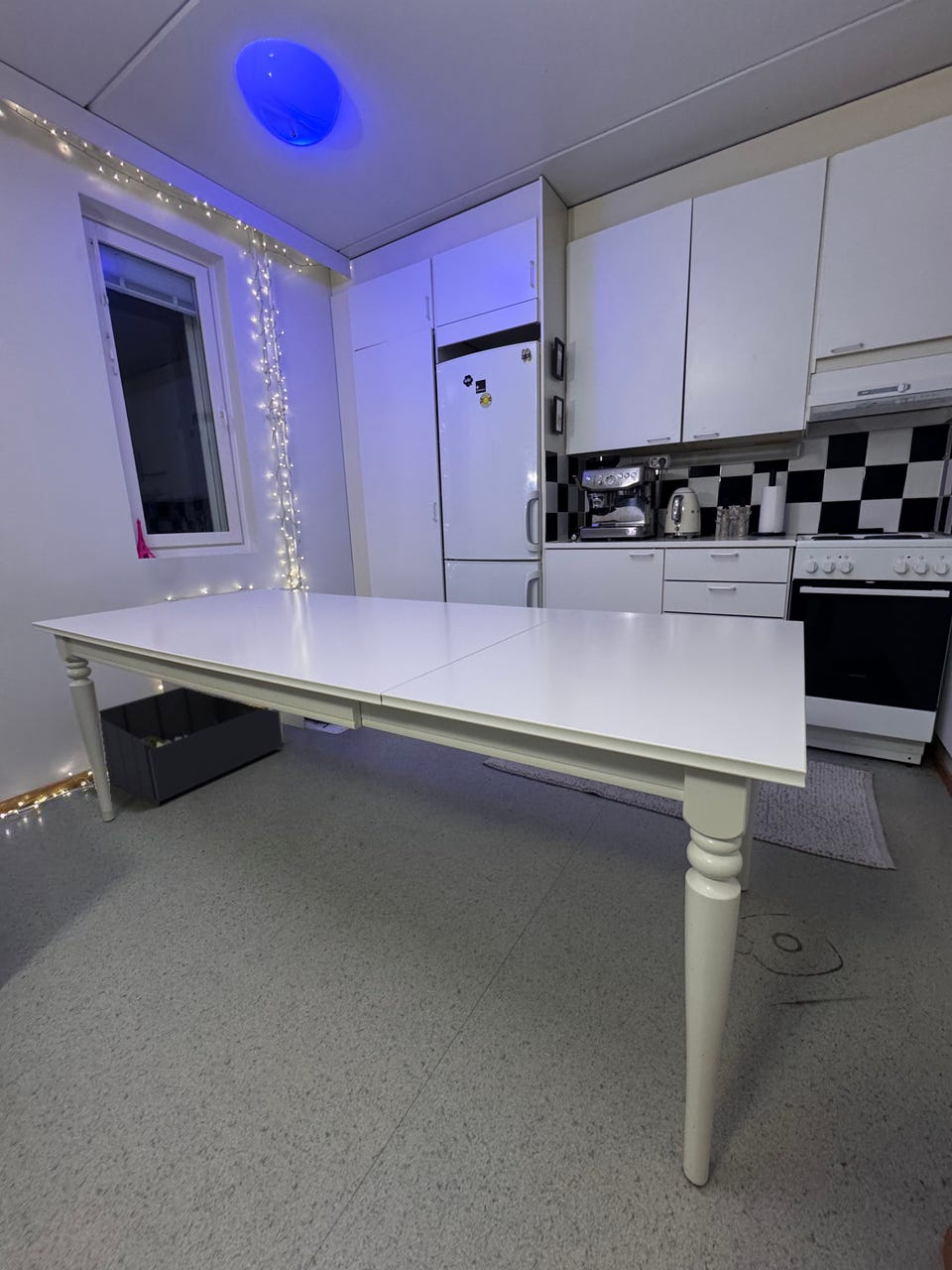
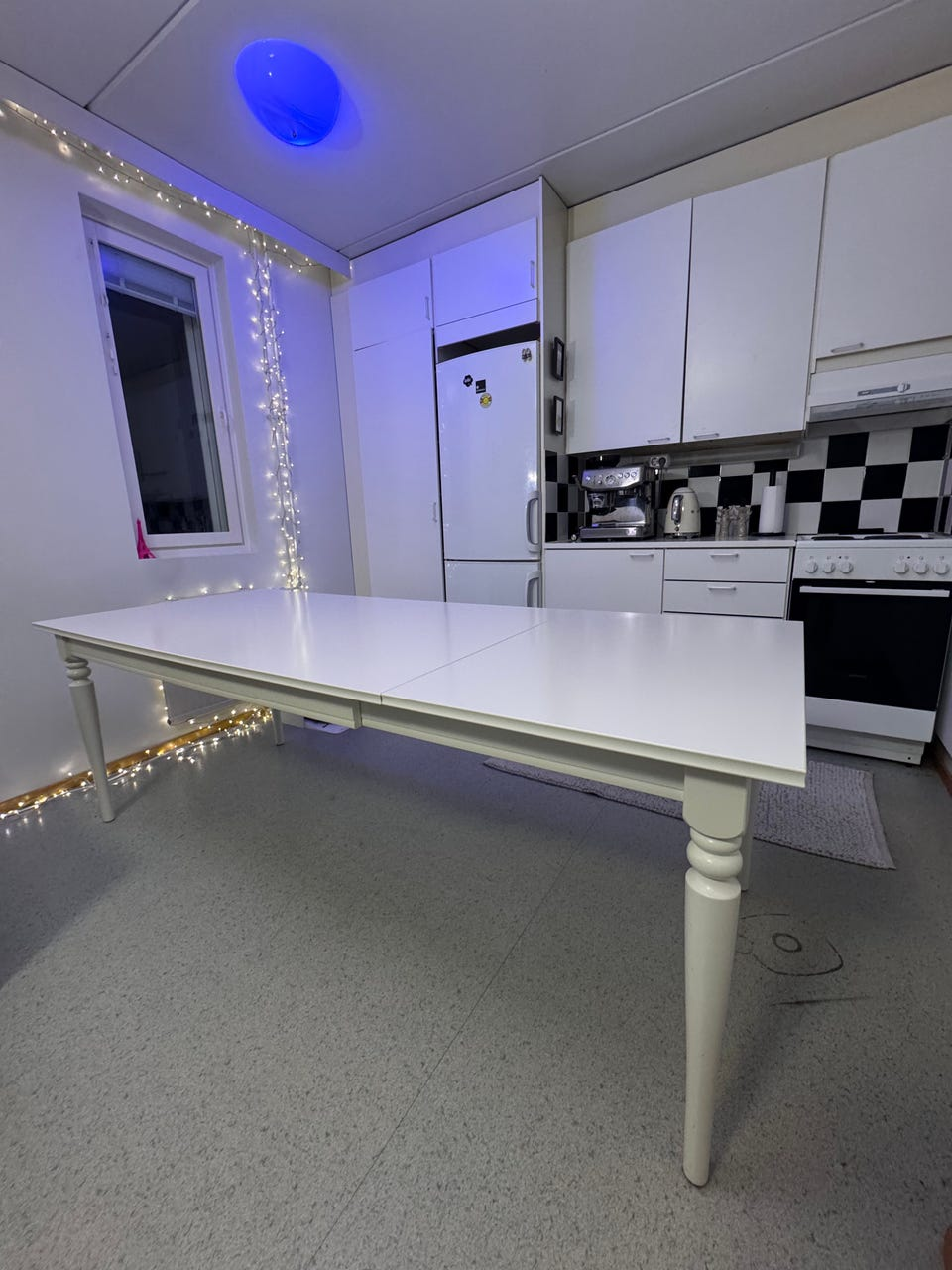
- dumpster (190, 733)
